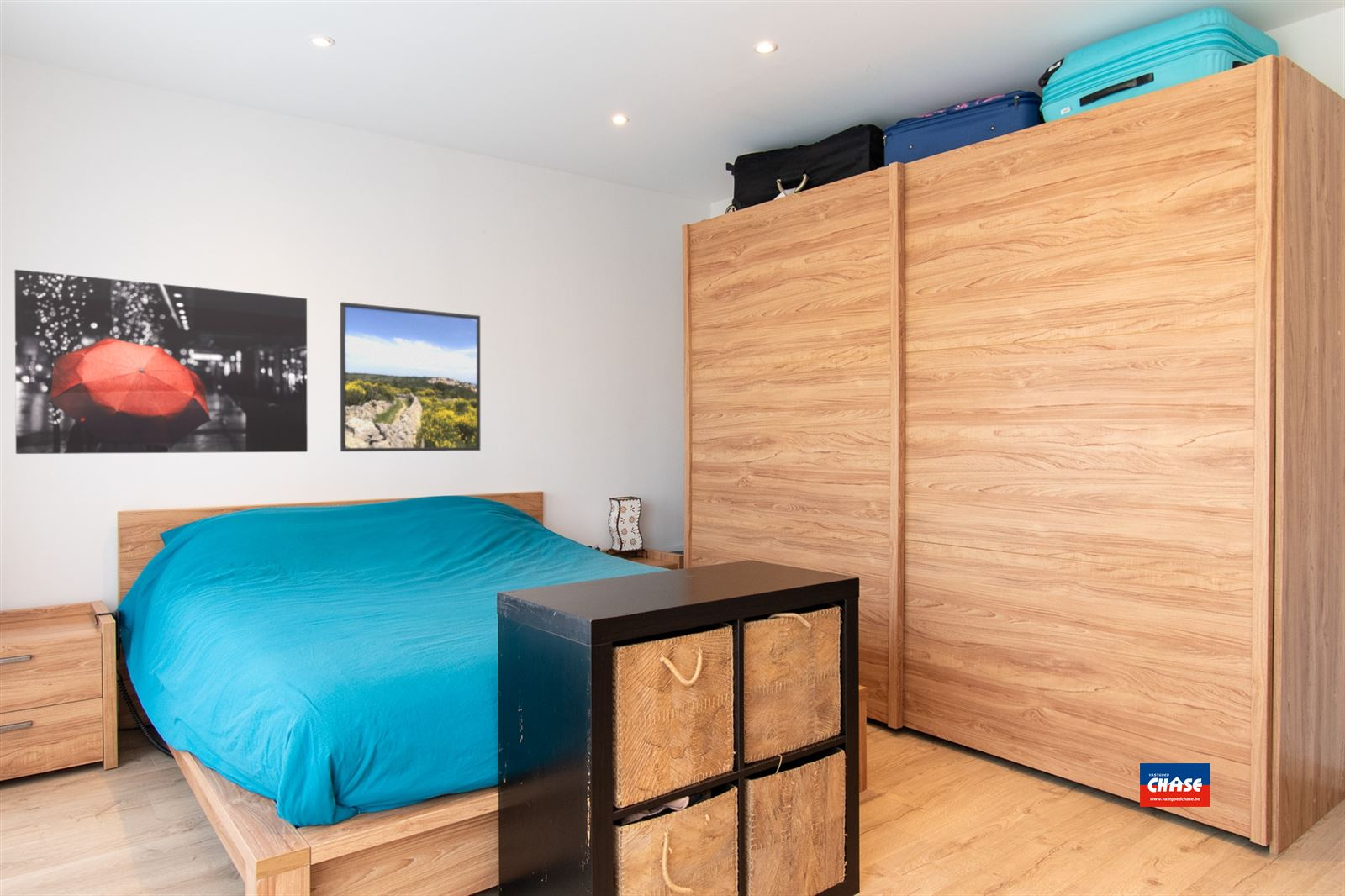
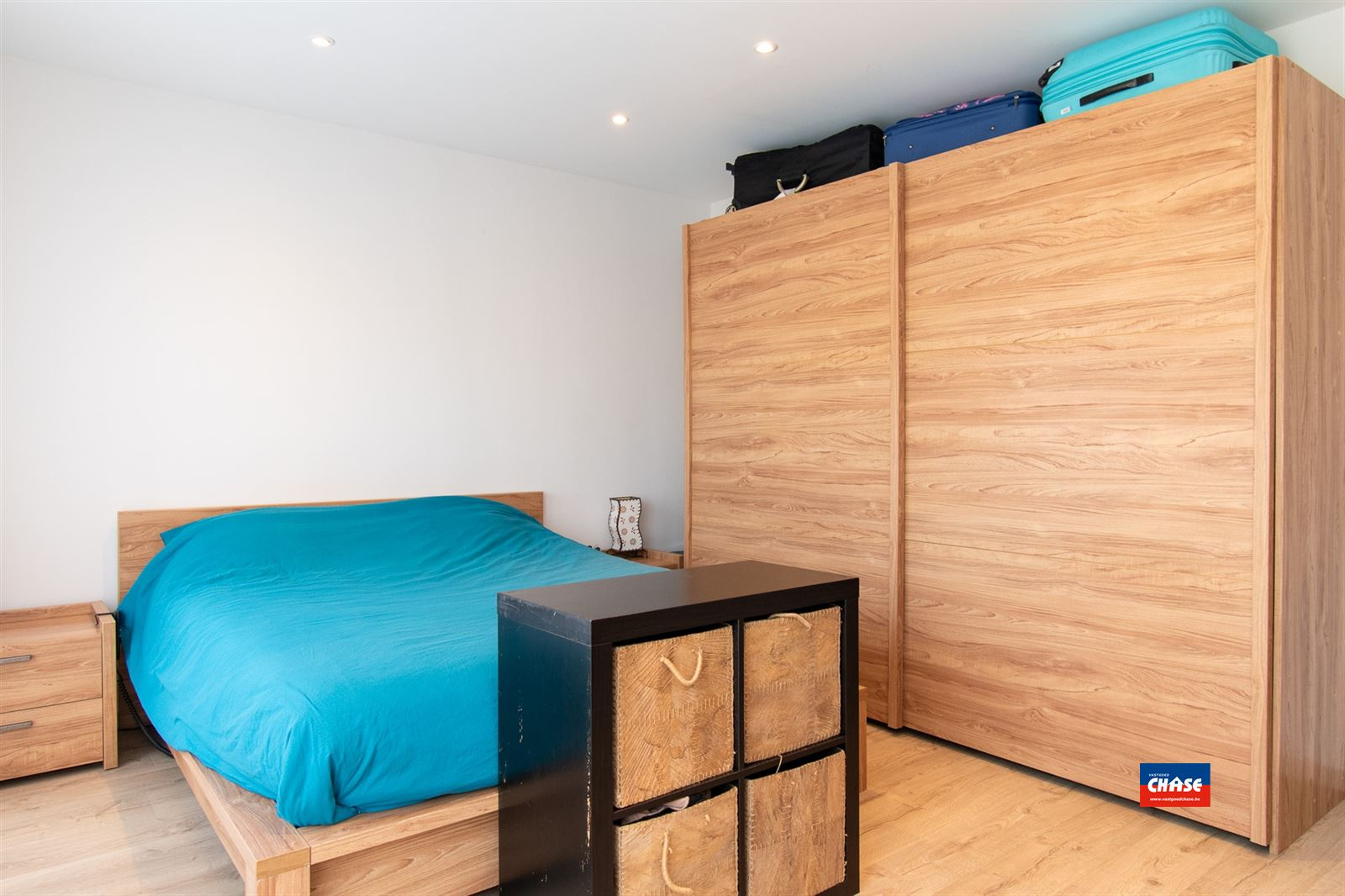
- wall art (173, 369)
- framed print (414, 380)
